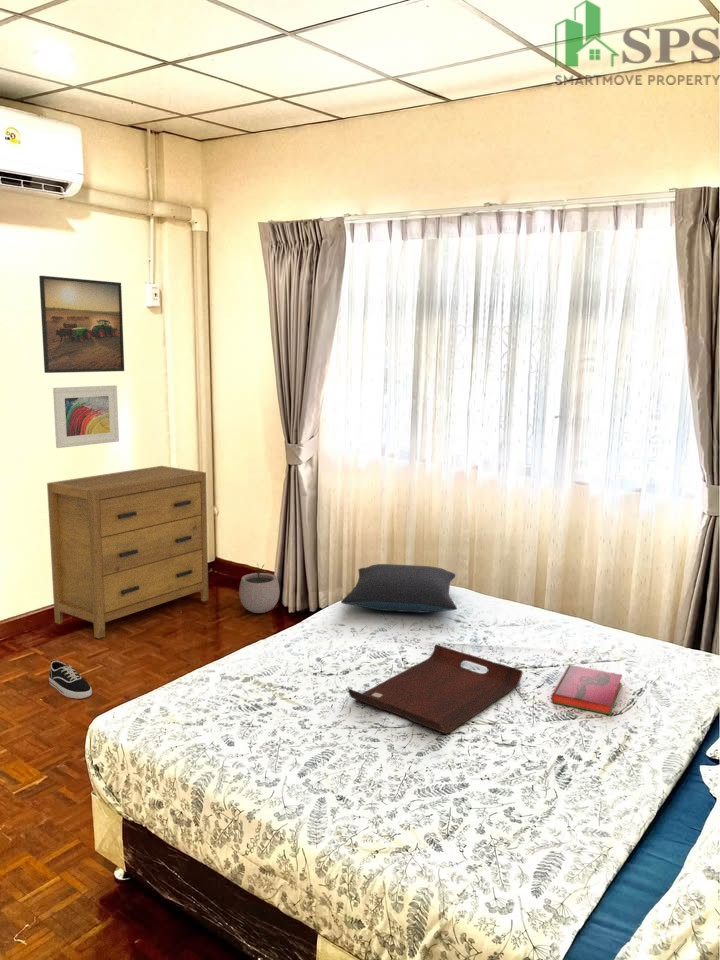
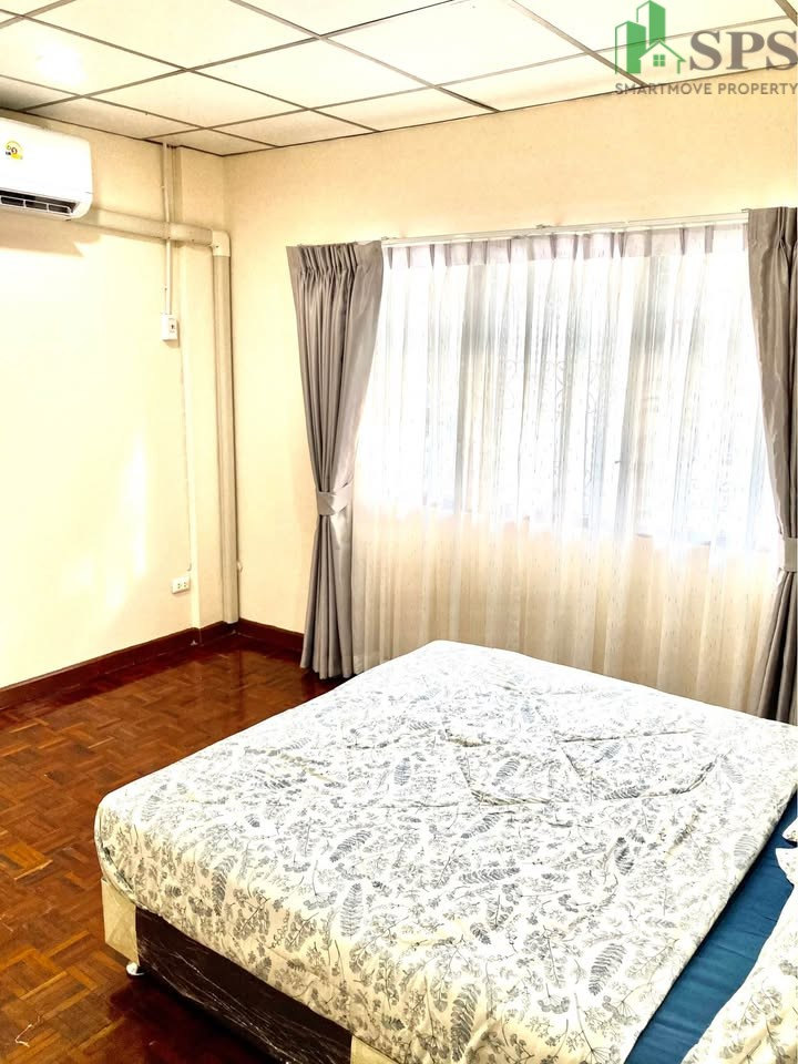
- dresser (134, 545)
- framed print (84, 326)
- pillow (401, 587)
- plant pot (259, 587)
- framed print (87, 415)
- hardback book (587, 688)
- serving tray (437, 686)
- shoe (68, 678)
